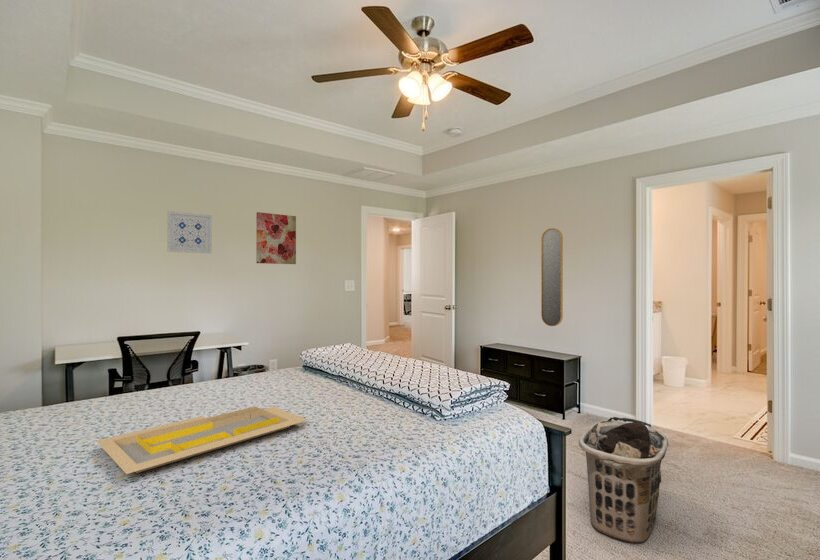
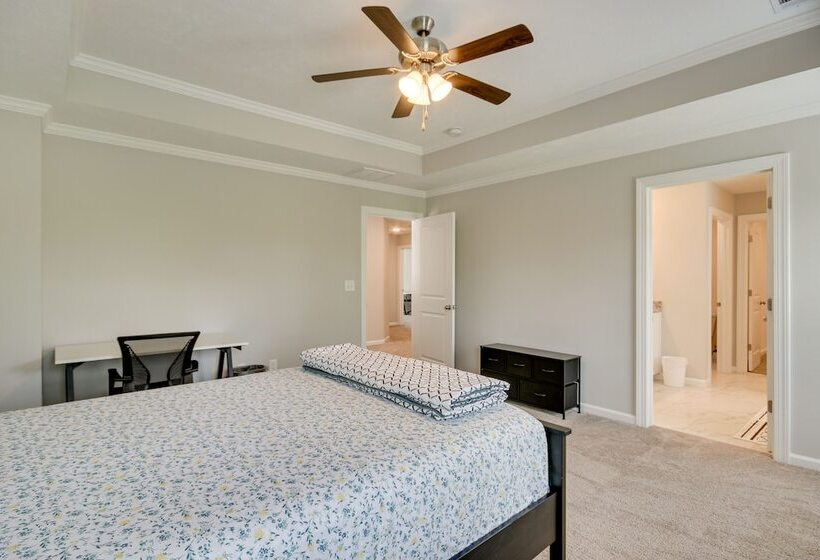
- clothes hamper (623, 471)
- wall art (190, 232)
- serving tray (209, 433)
- home mirror (551, 277)
- wall art (276, 239)
